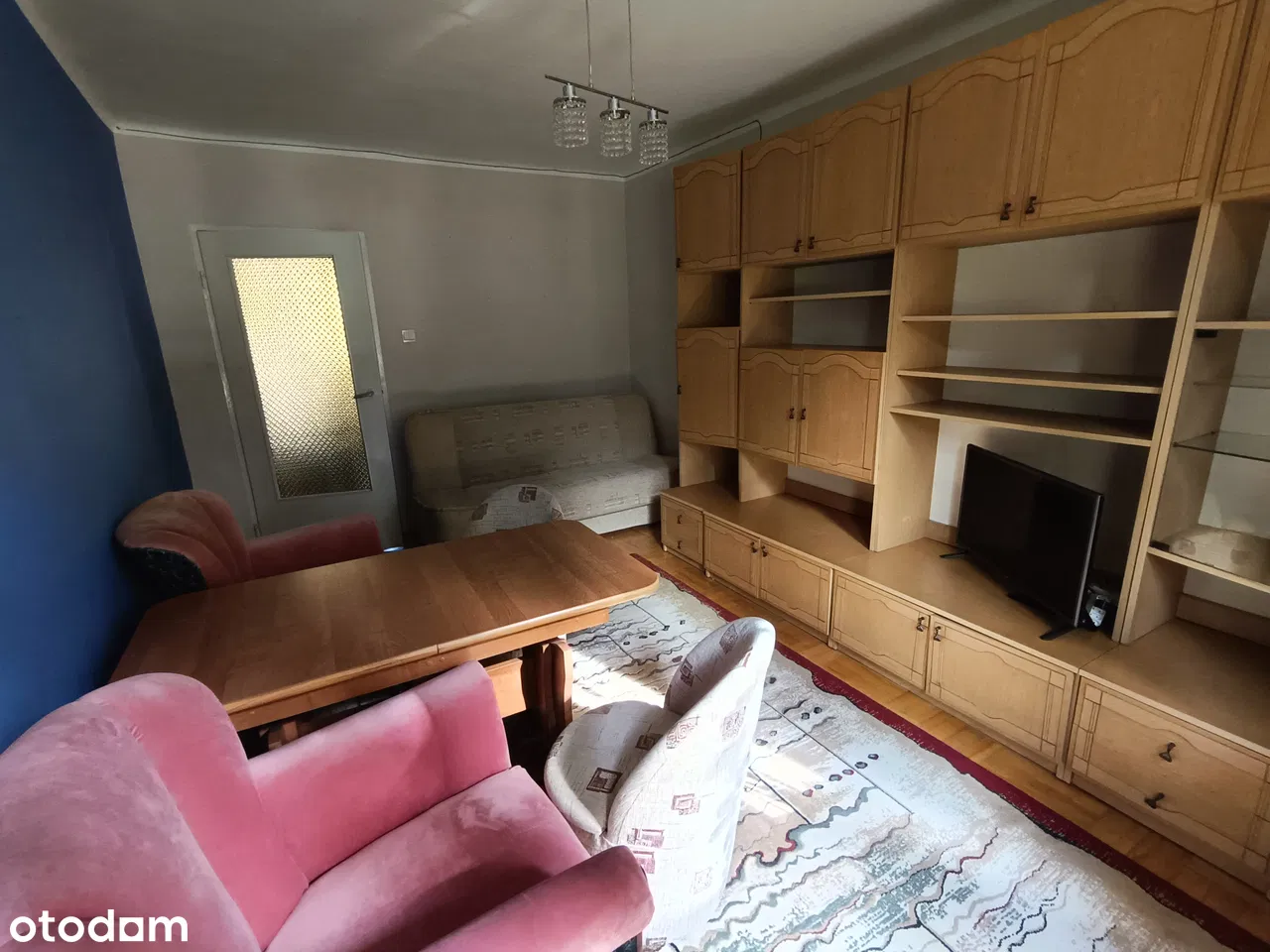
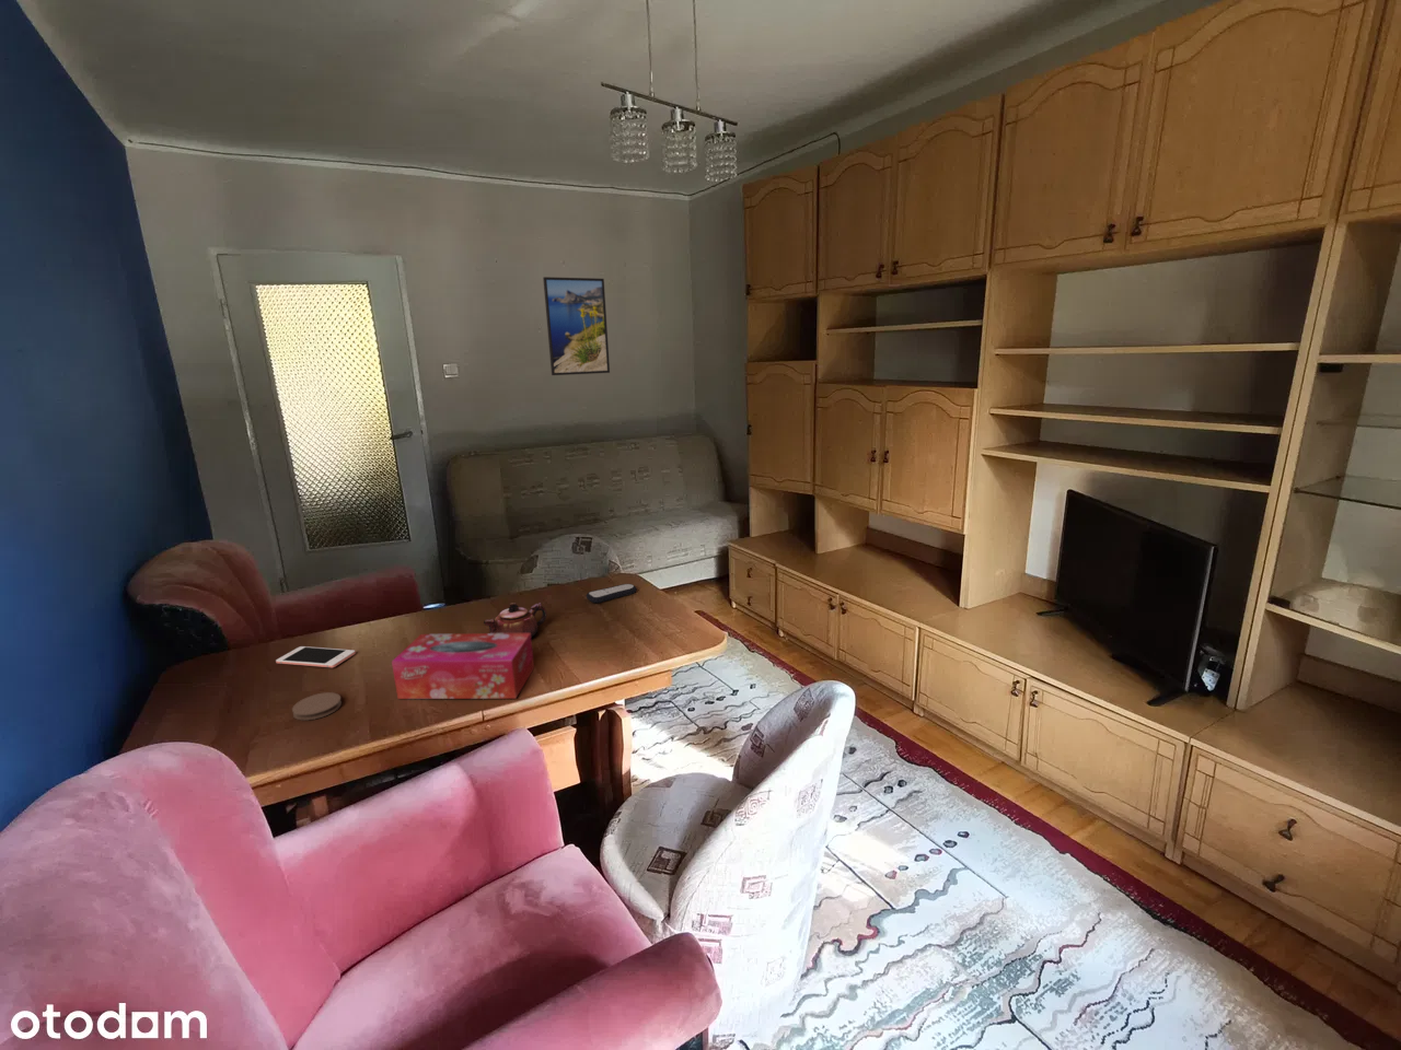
+ remote control (612, 591)
+ tissue box (467, 665)
+ coaster (317, 706)
+ cell phone (316, 656)
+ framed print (577, 326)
+ teapot (515, 619)
